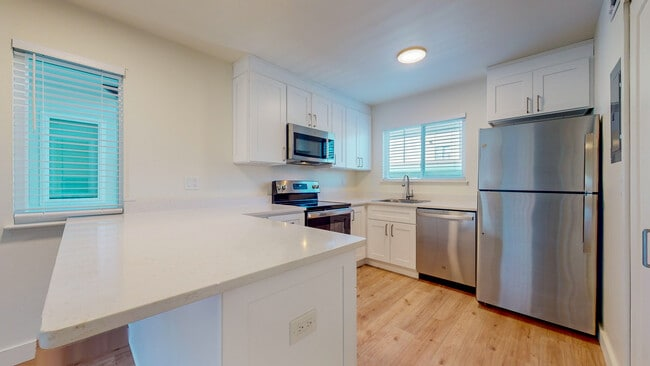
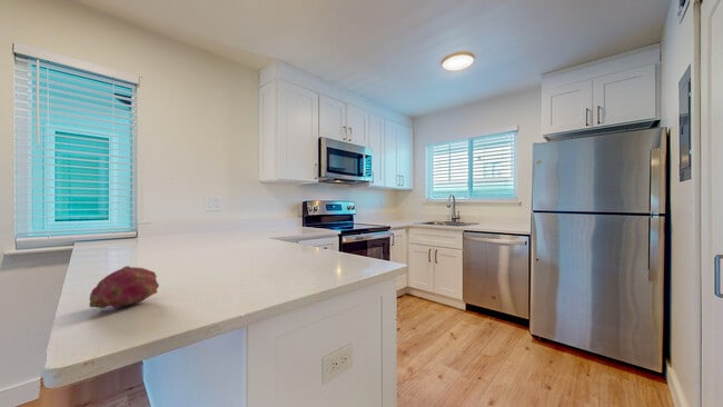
+ fruit (126, 285)
